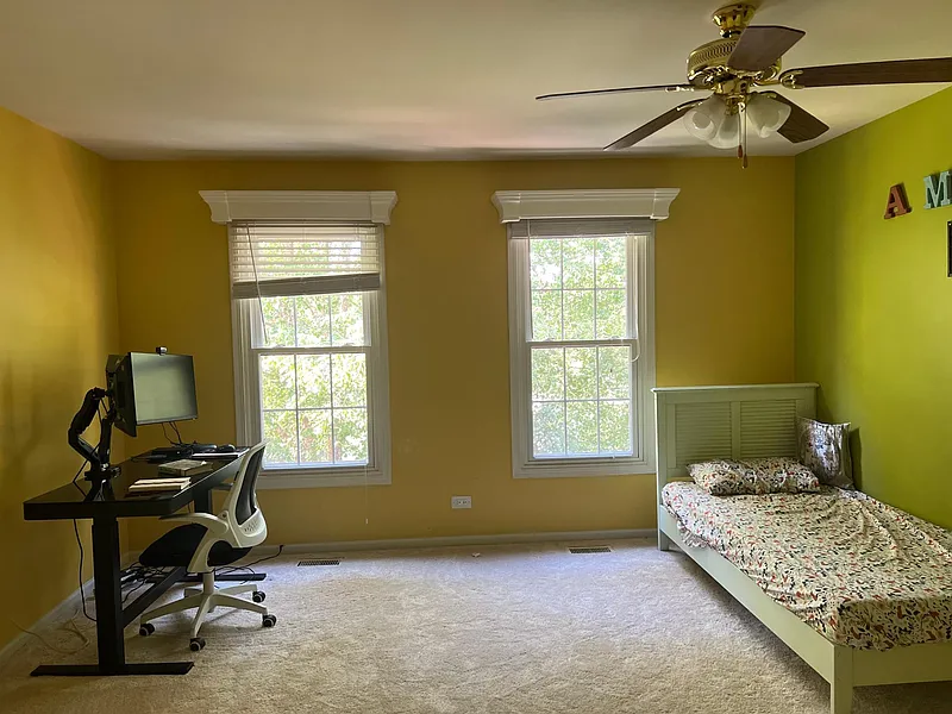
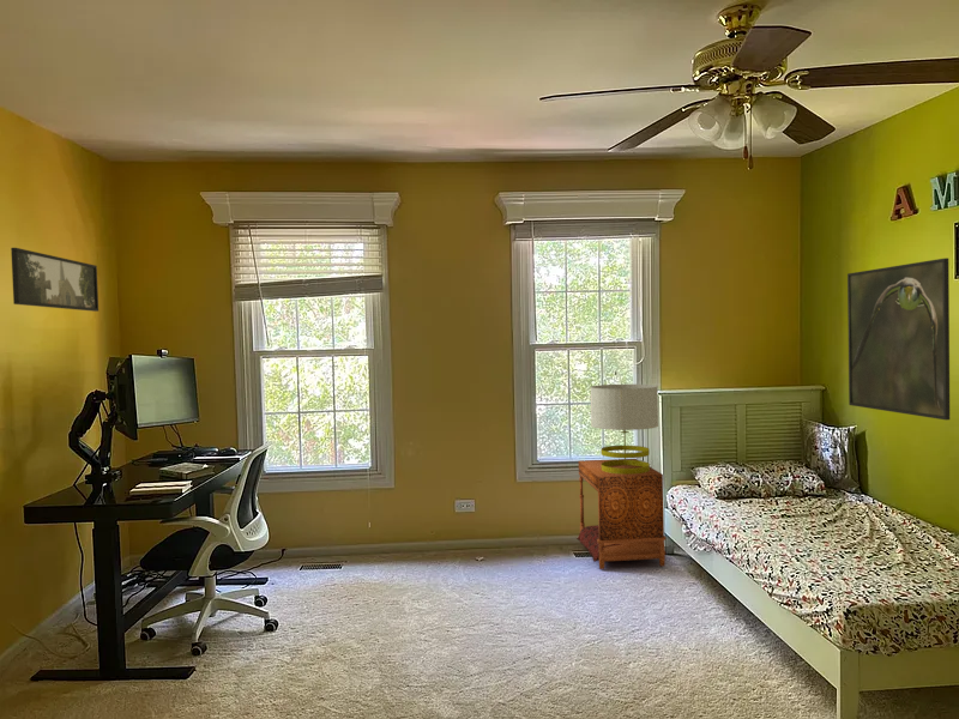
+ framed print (59, 283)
+ table lamp (623, 427)
+ canopy bed (620, 510)
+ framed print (893, 339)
